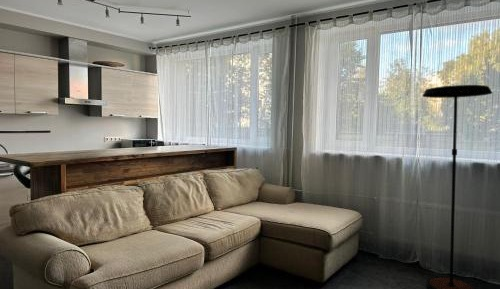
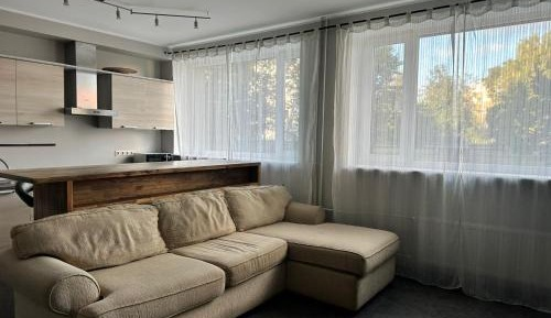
- floor lamp (452, 185)
